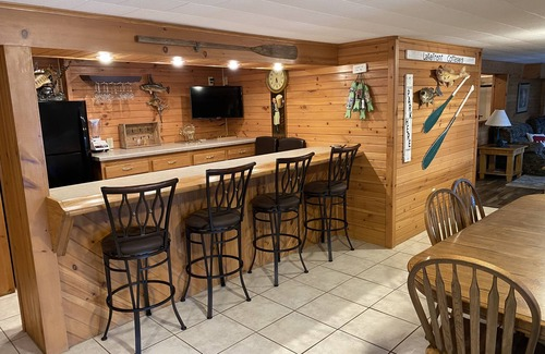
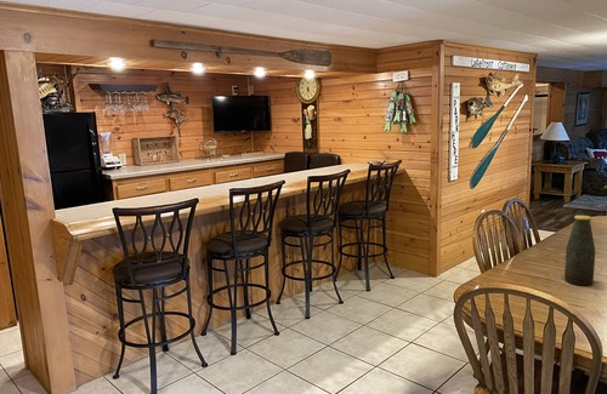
+ bottle (580, 249)
